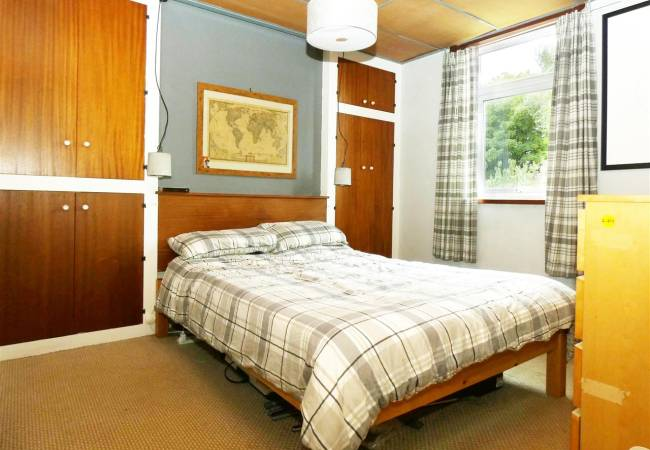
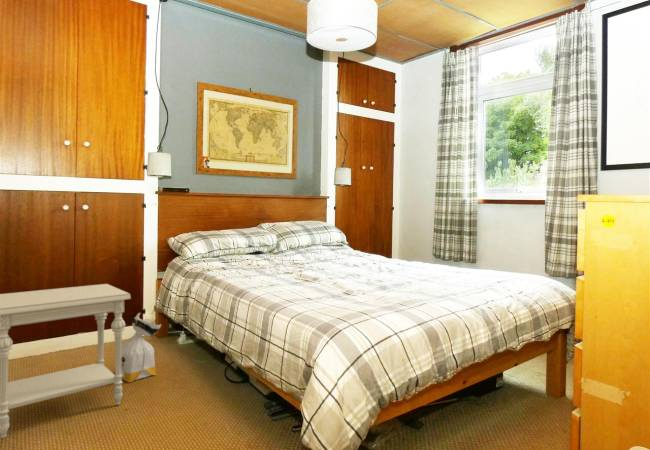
+ side table (63, 370)
+ bag (137, 344)
